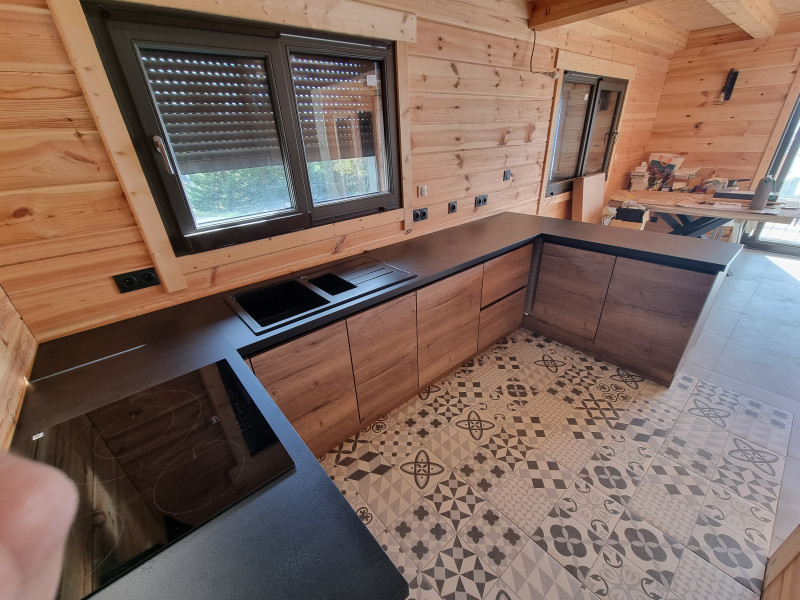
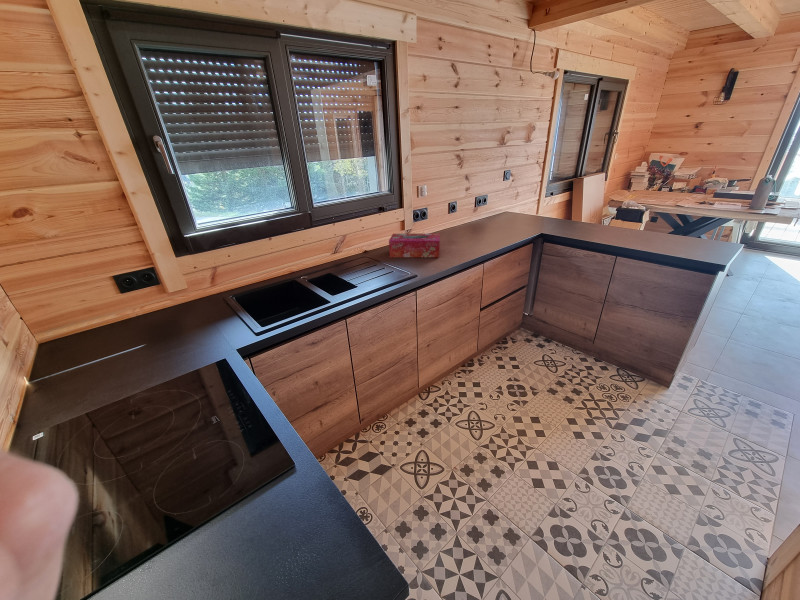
+ tissue box (415, 245)
